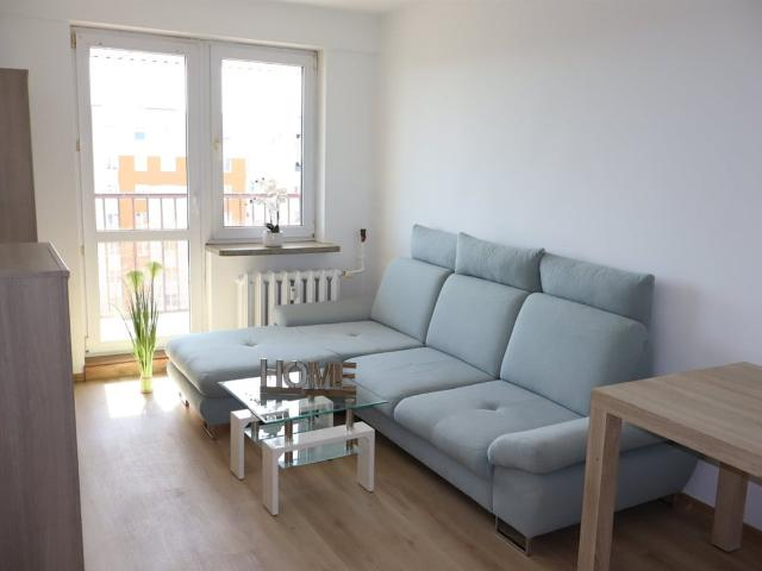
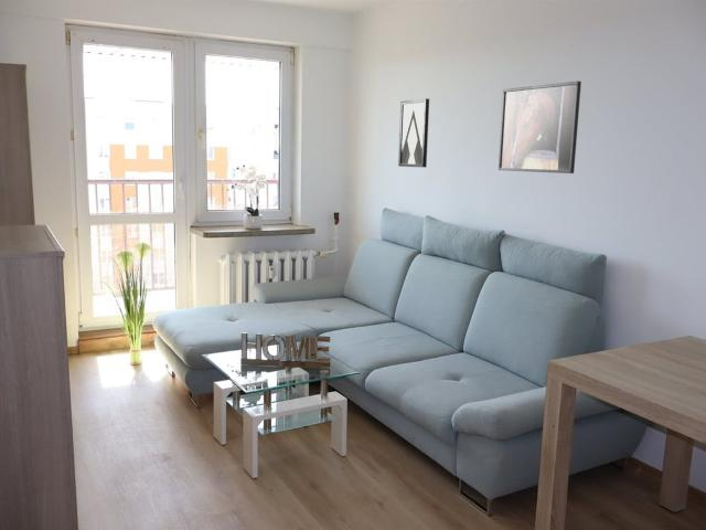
+ wall art (413, 134)
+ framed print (536, 129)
